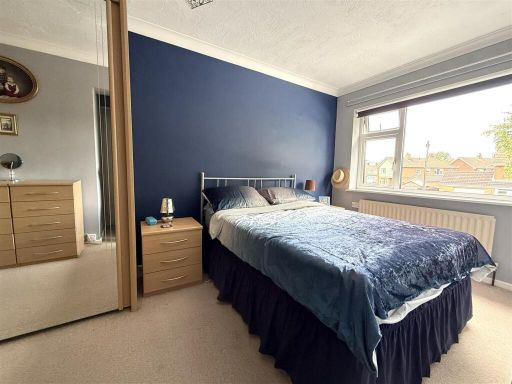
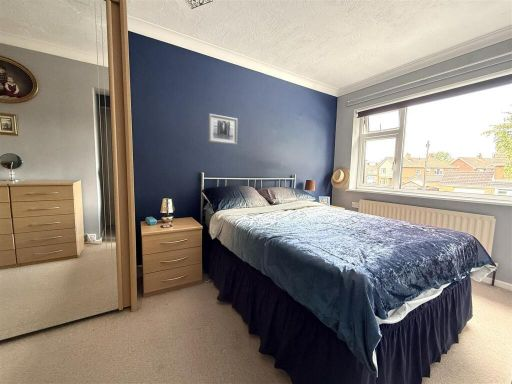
+ wall art (223, 129)
